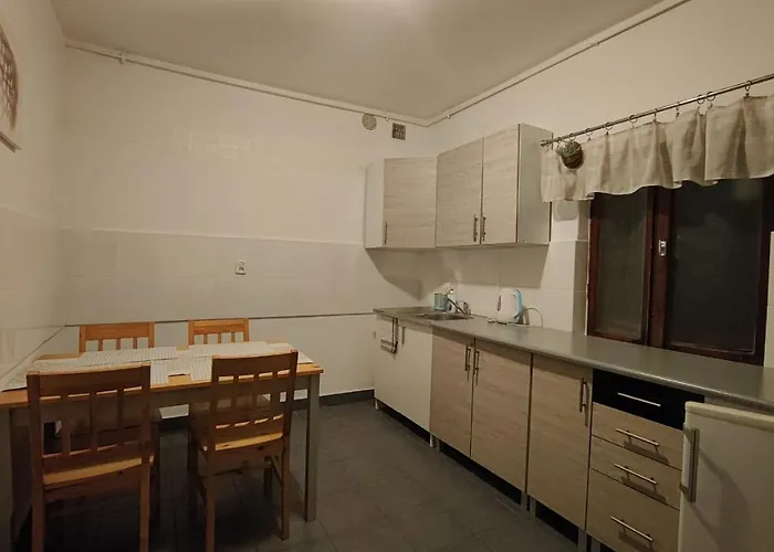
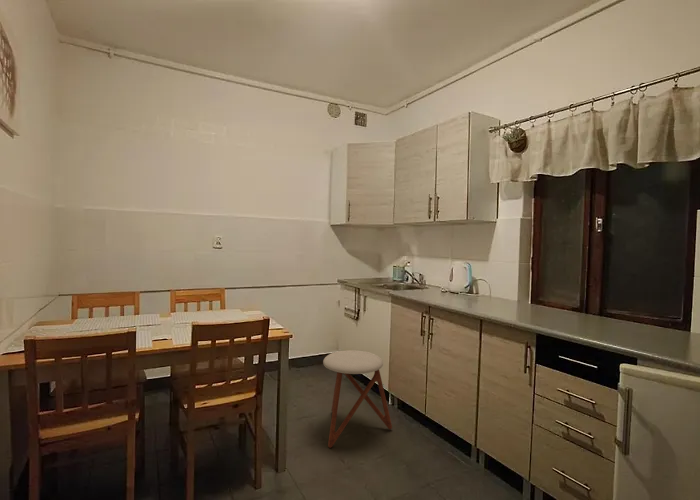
+ stool (339, 394)
